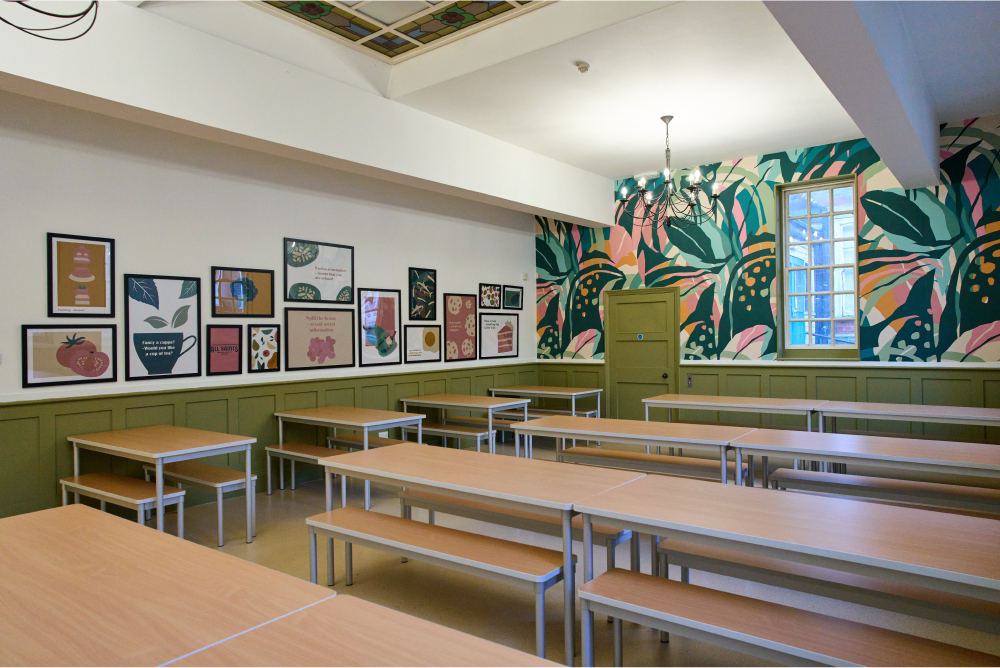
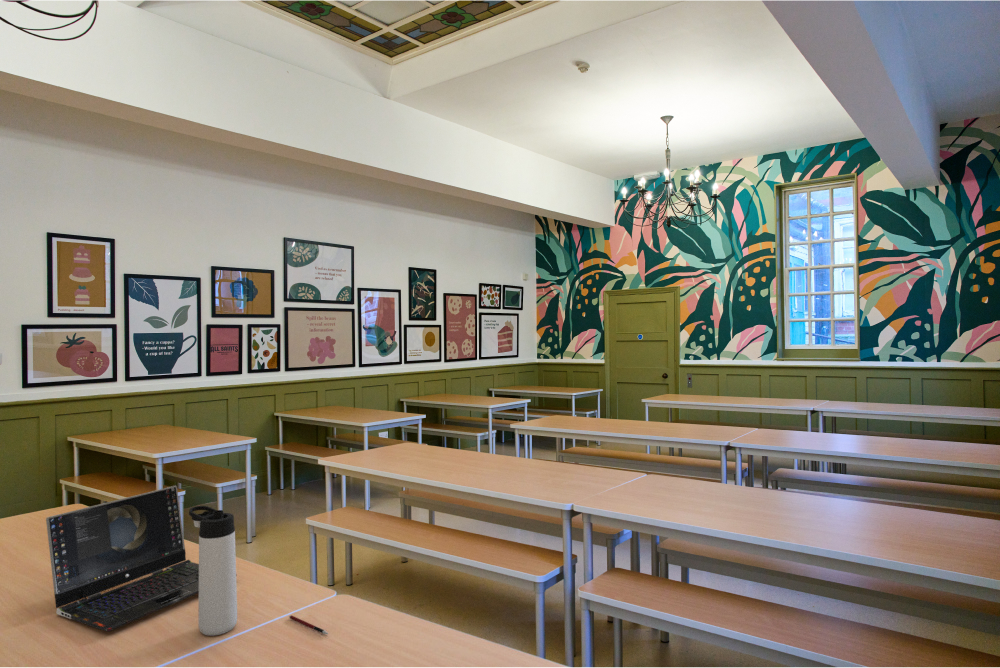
+ pen (308, 624)
+ thermos bottle (211, 568)
+ laptop computer (146, 550)
